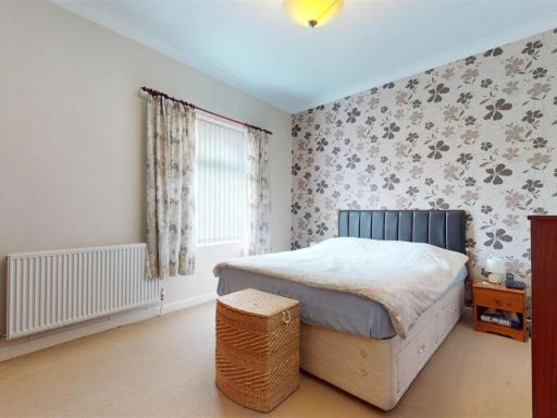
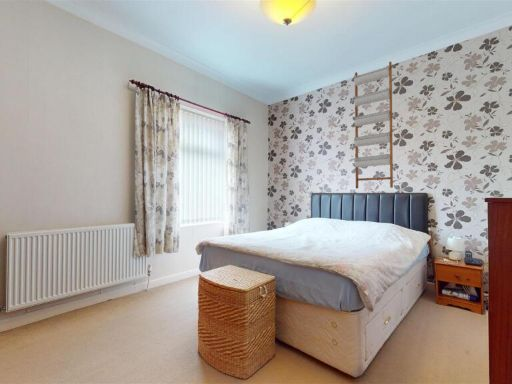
+ shelf (371, 123)
